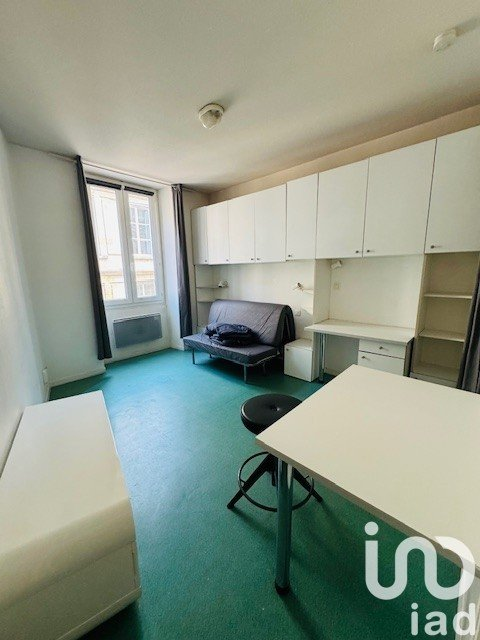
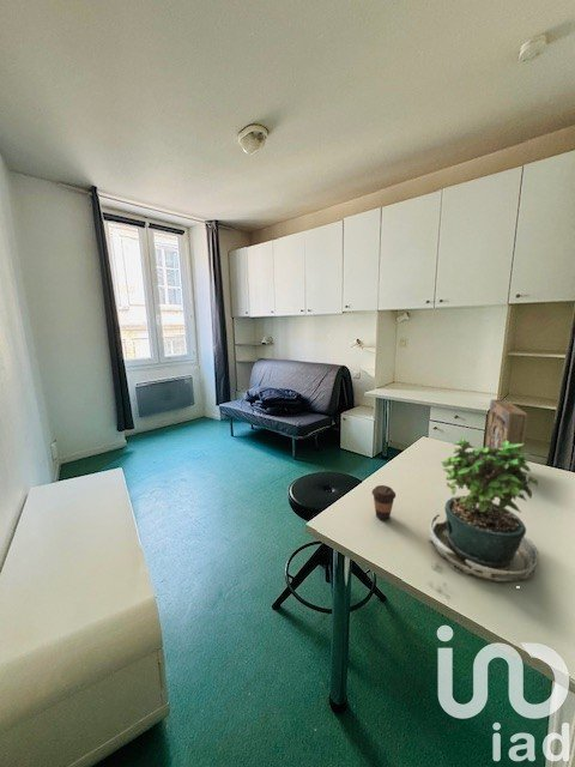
+ coffee cup (383, 502)
+ potted plant (483, 500)
+ book (500, 440)
